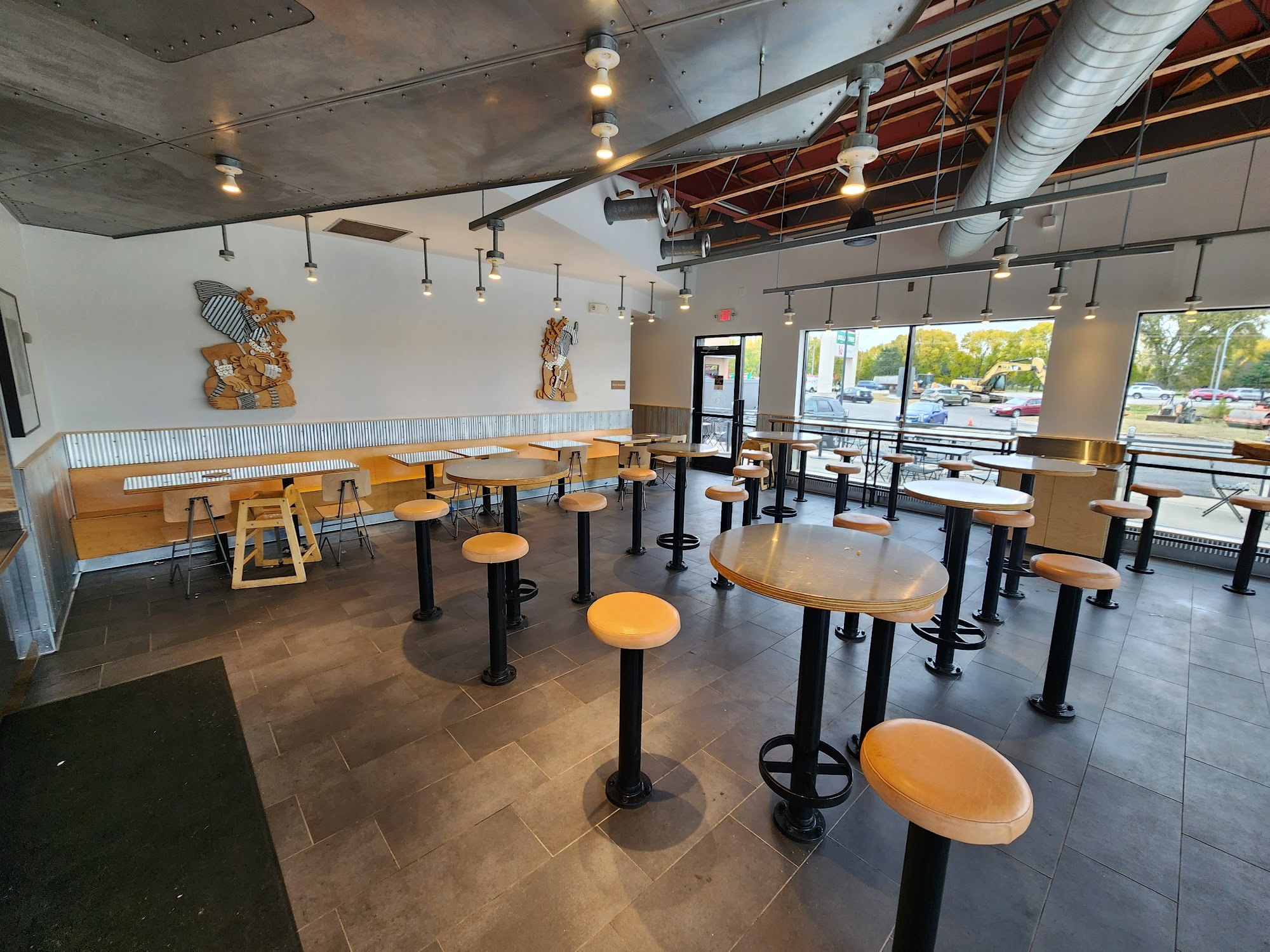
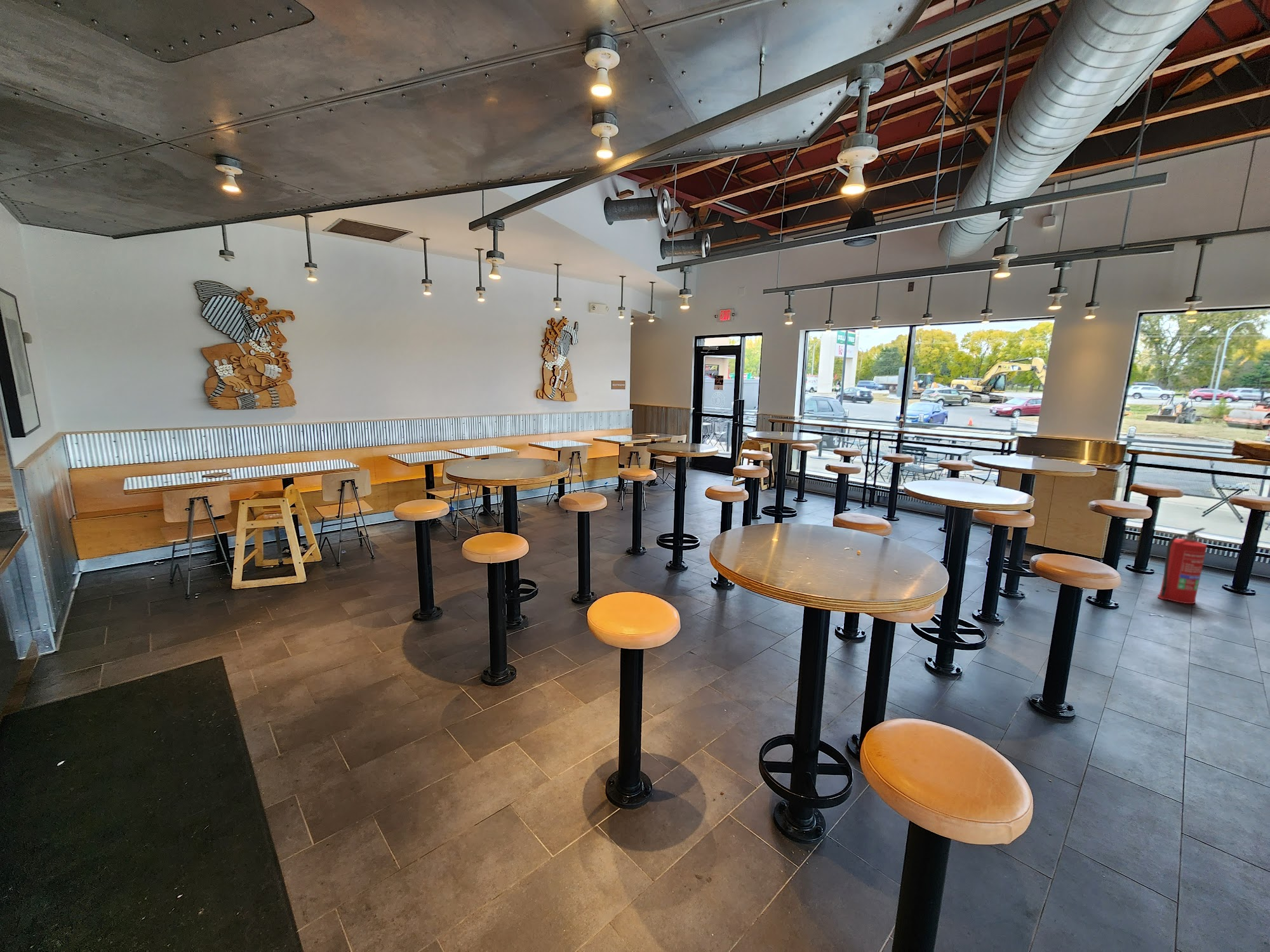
+ fire extinguisher (1183, 564)
